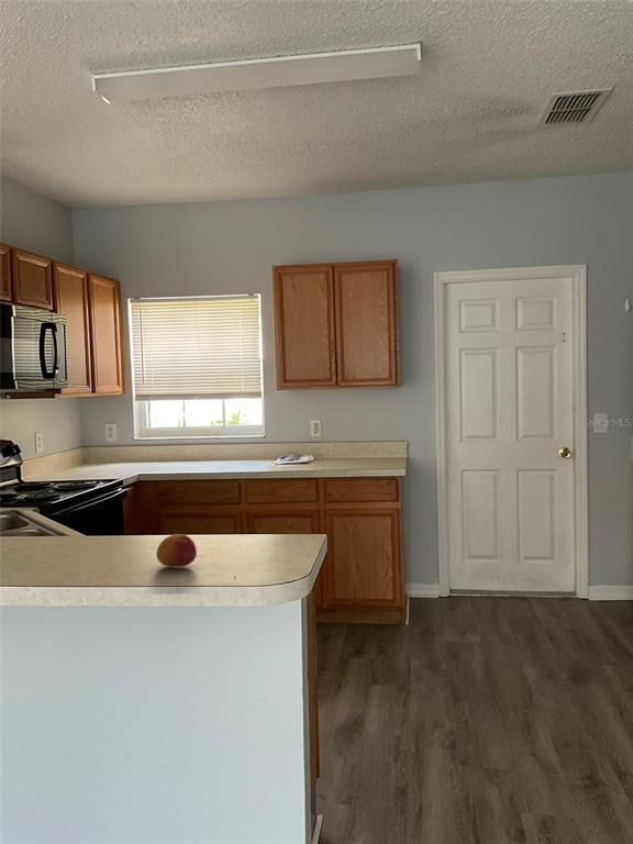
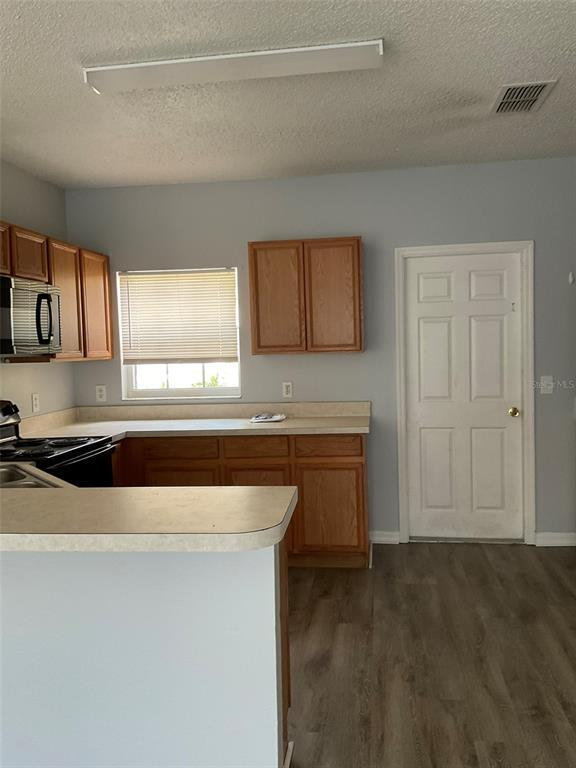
- fruit (175, 549)
